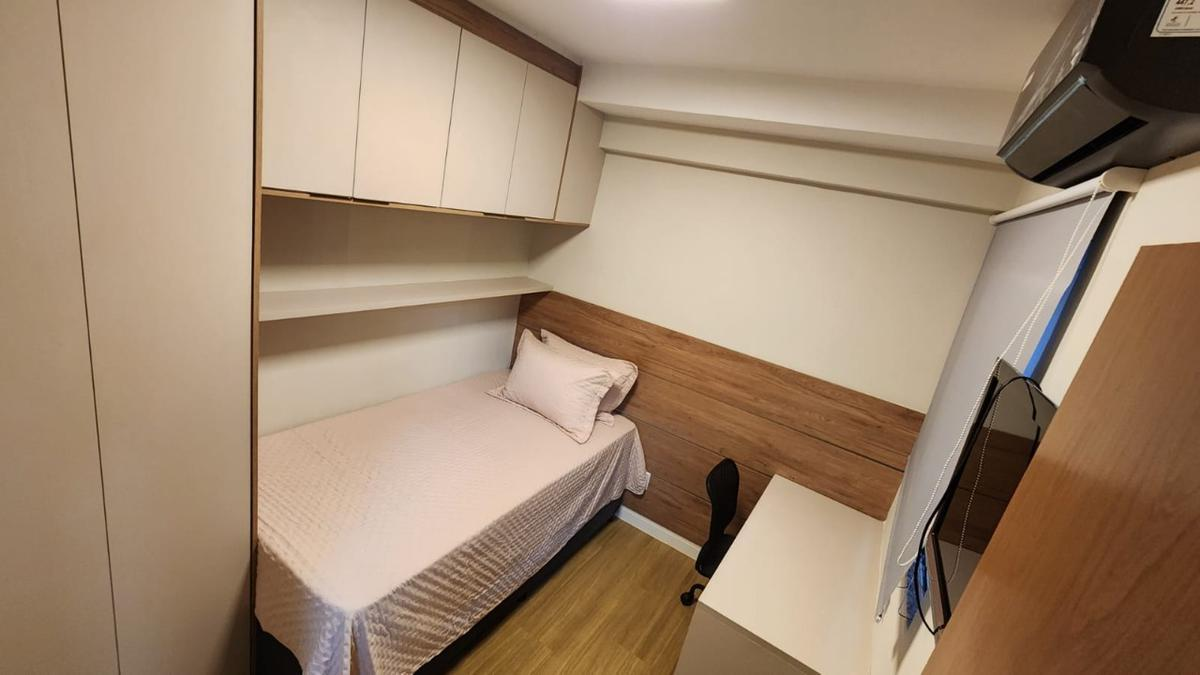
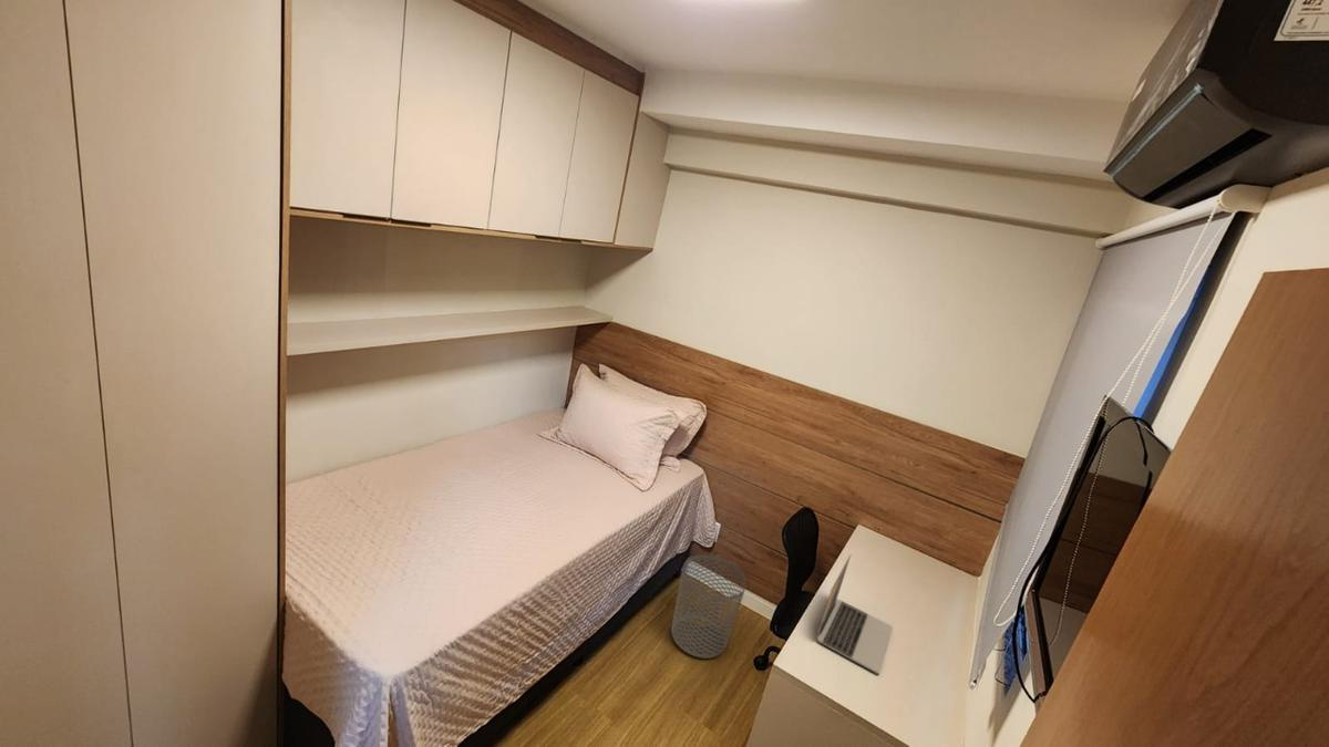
+ waste bin (705, 605)
+ laptop (862, 611)
